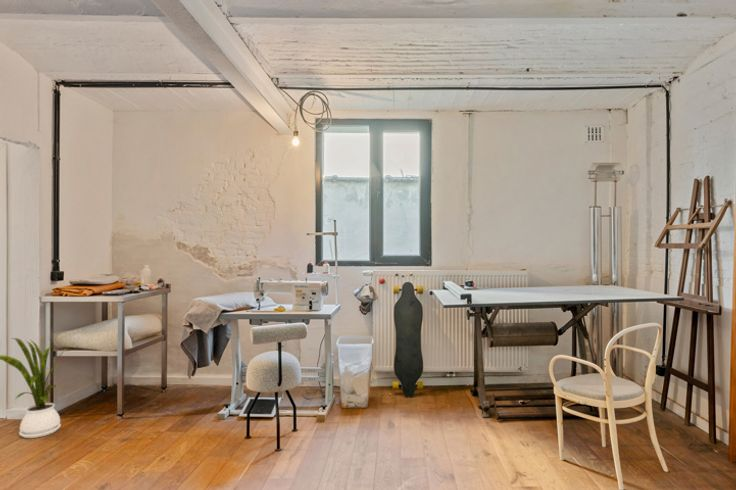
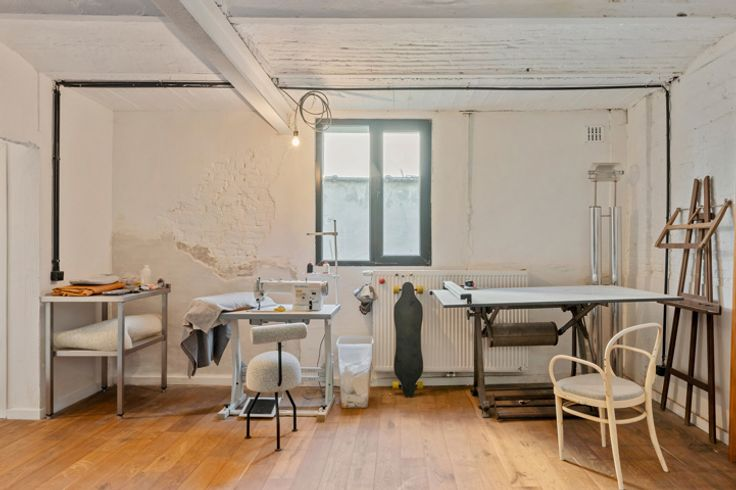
- house plant (36, 382)
